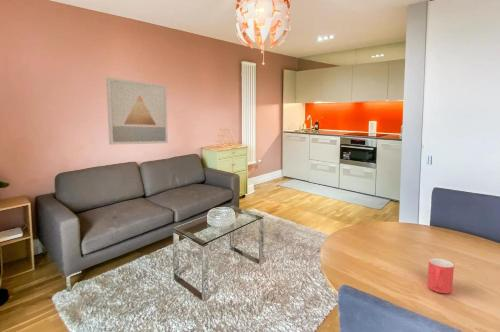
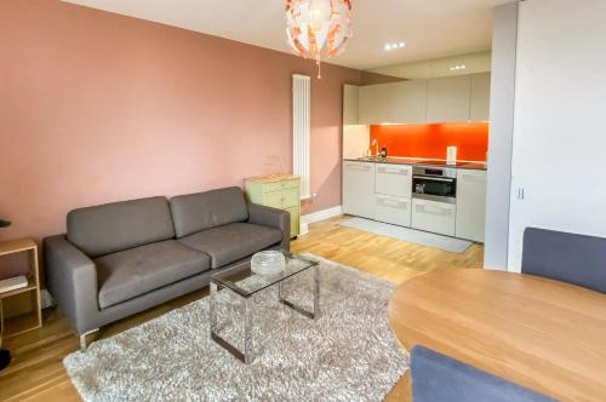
- mug (439, 277)
- wall art (139, 113)
